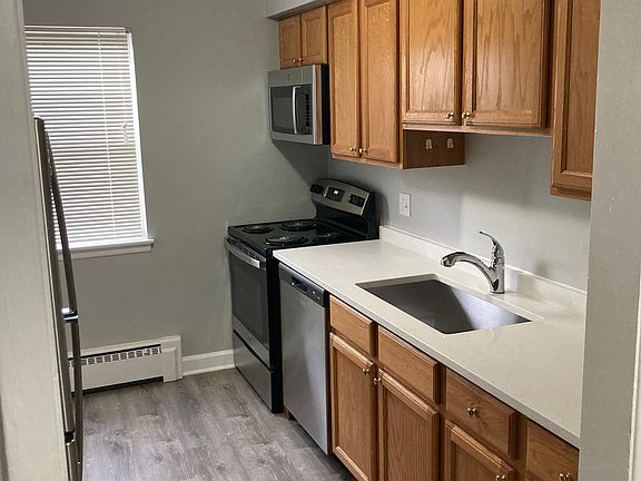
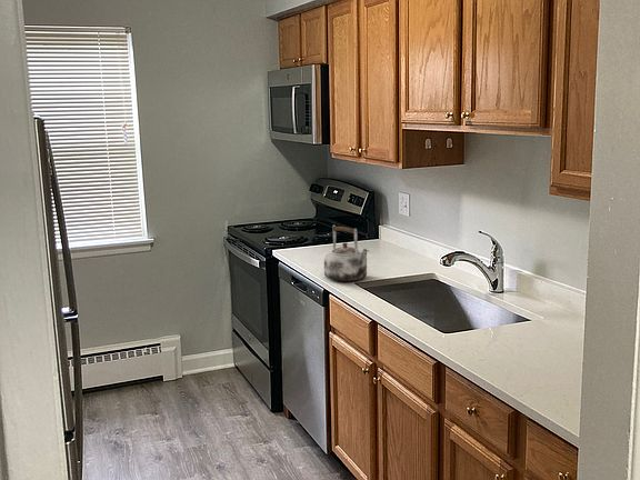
+ kettle (349, 252)
